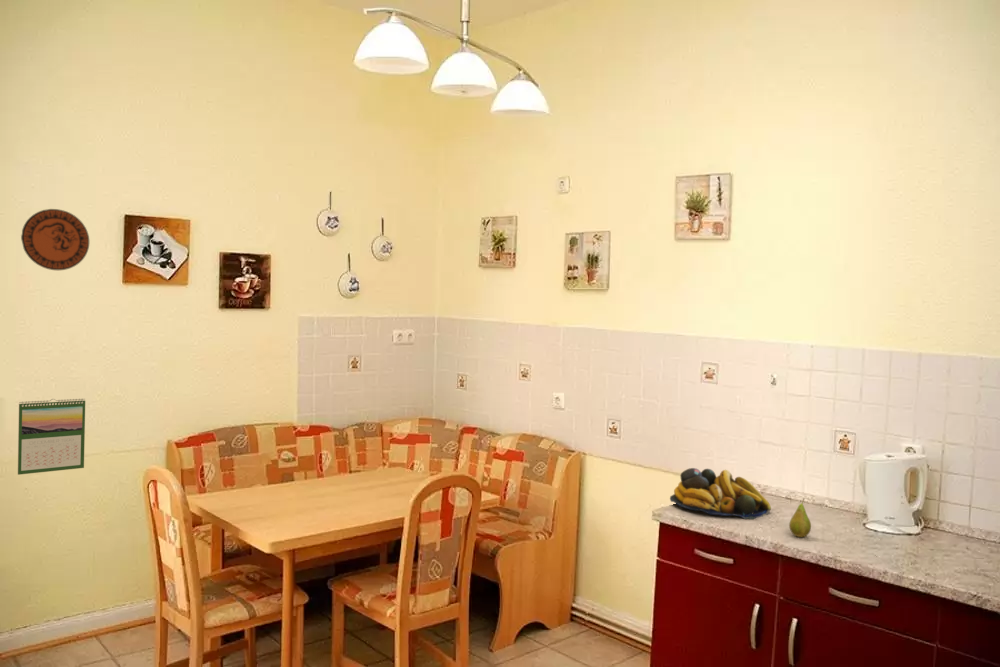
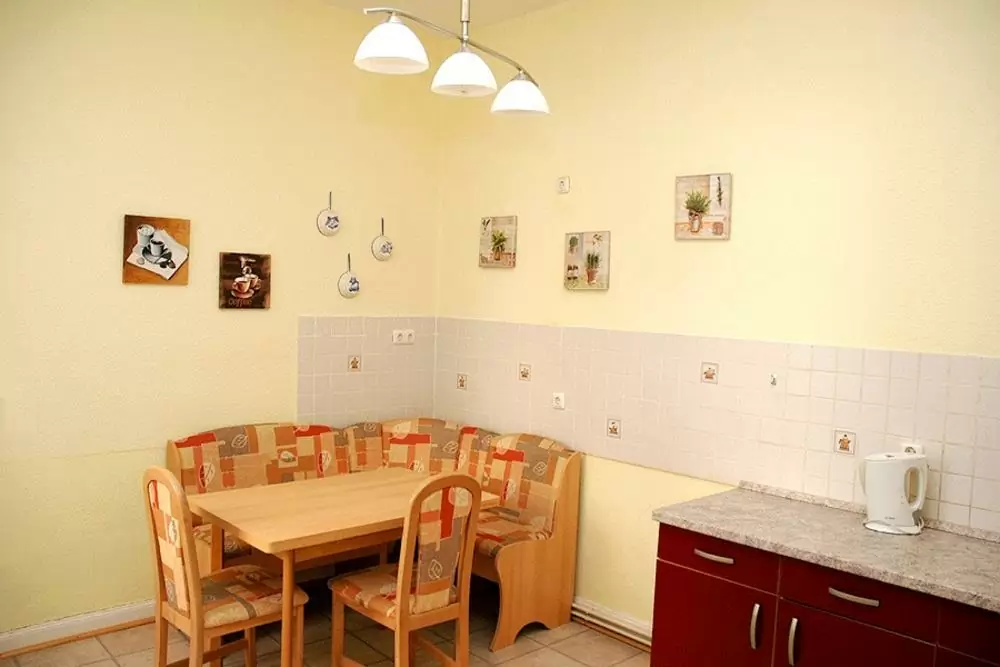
- decorative plate (55, 239)
- fruit bowl (719, 488)
- calendar (52, 435)
- fruit (800, 517)
